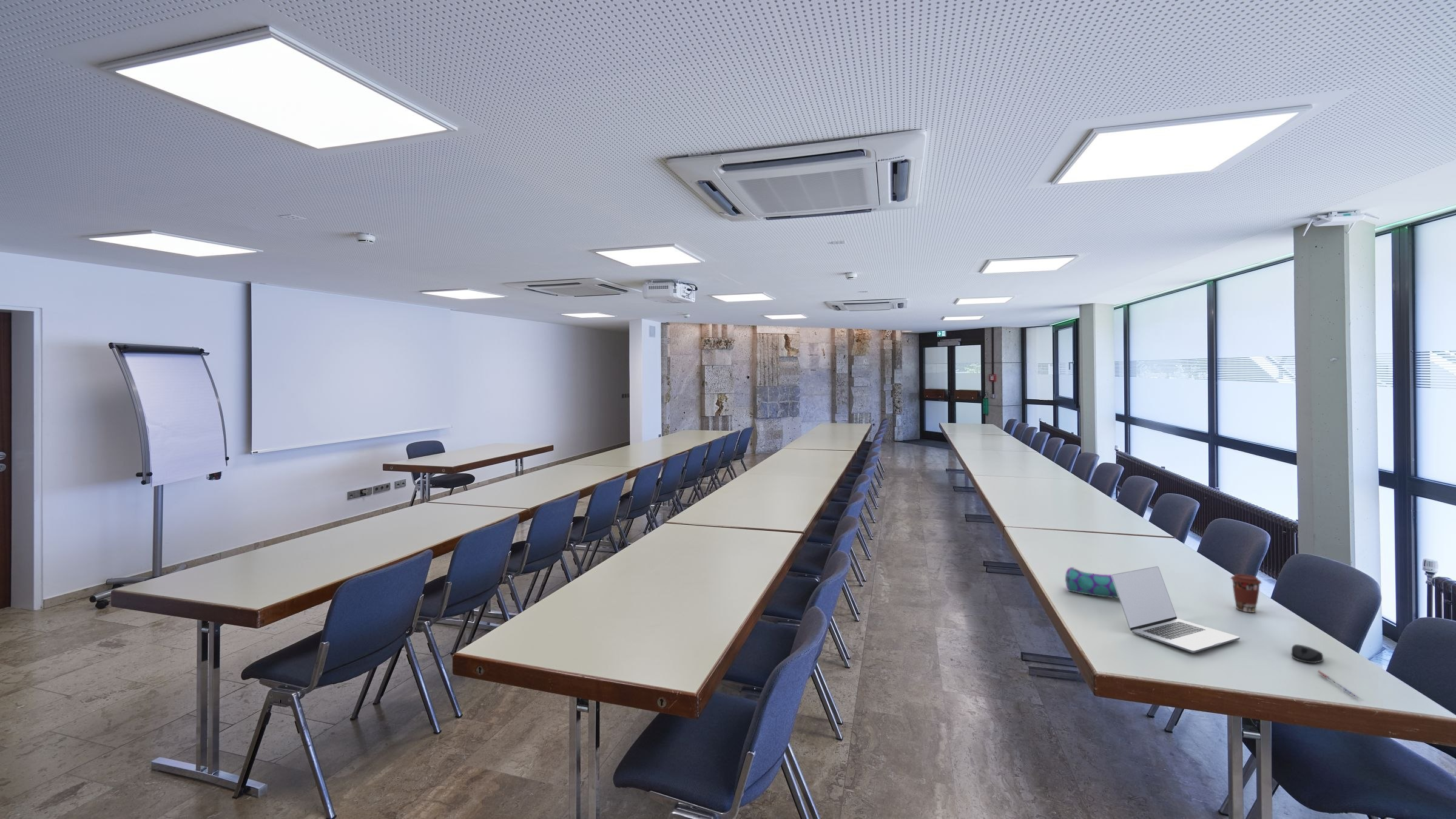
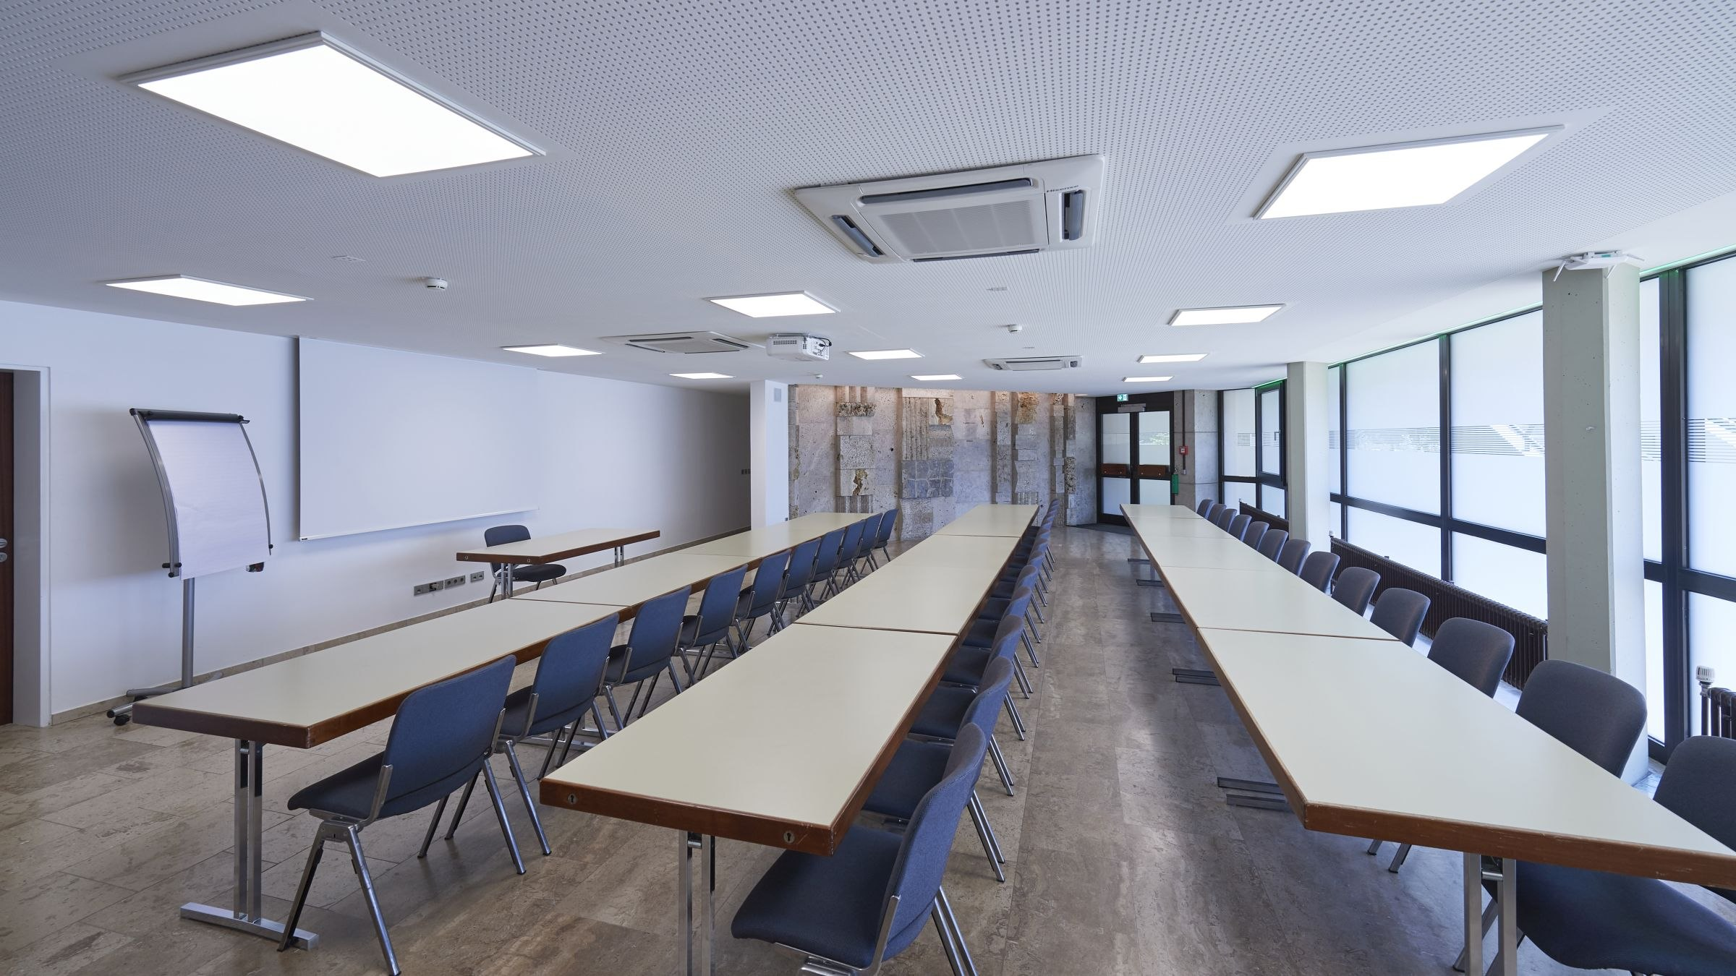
- pen (1338, 684)
- coffee cup (1245, 593)
- pencil case (1096, 582)
- laptop (1173, 607)
- mouse (1307, 652)
